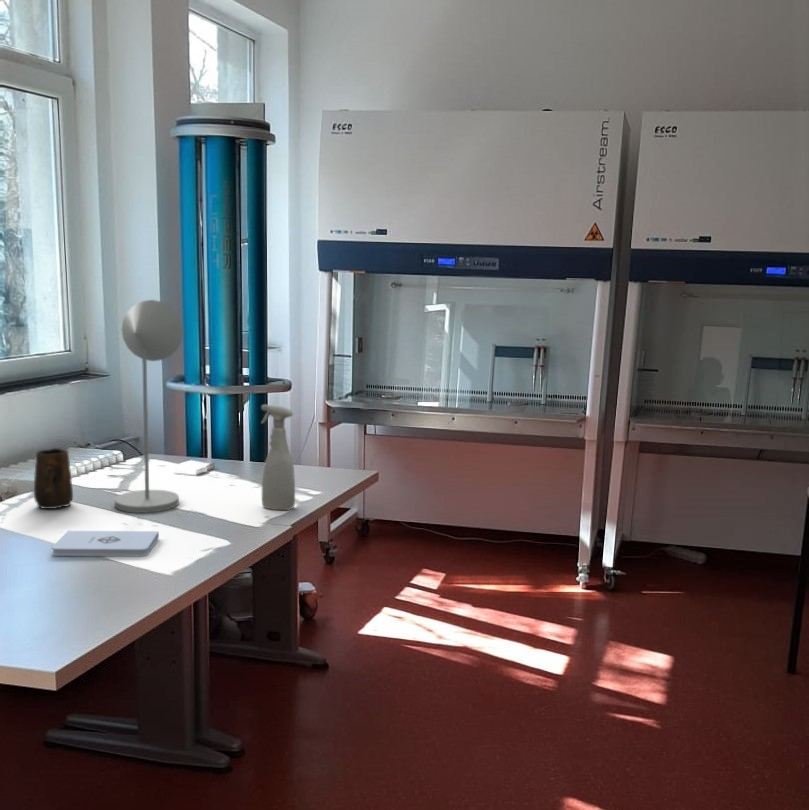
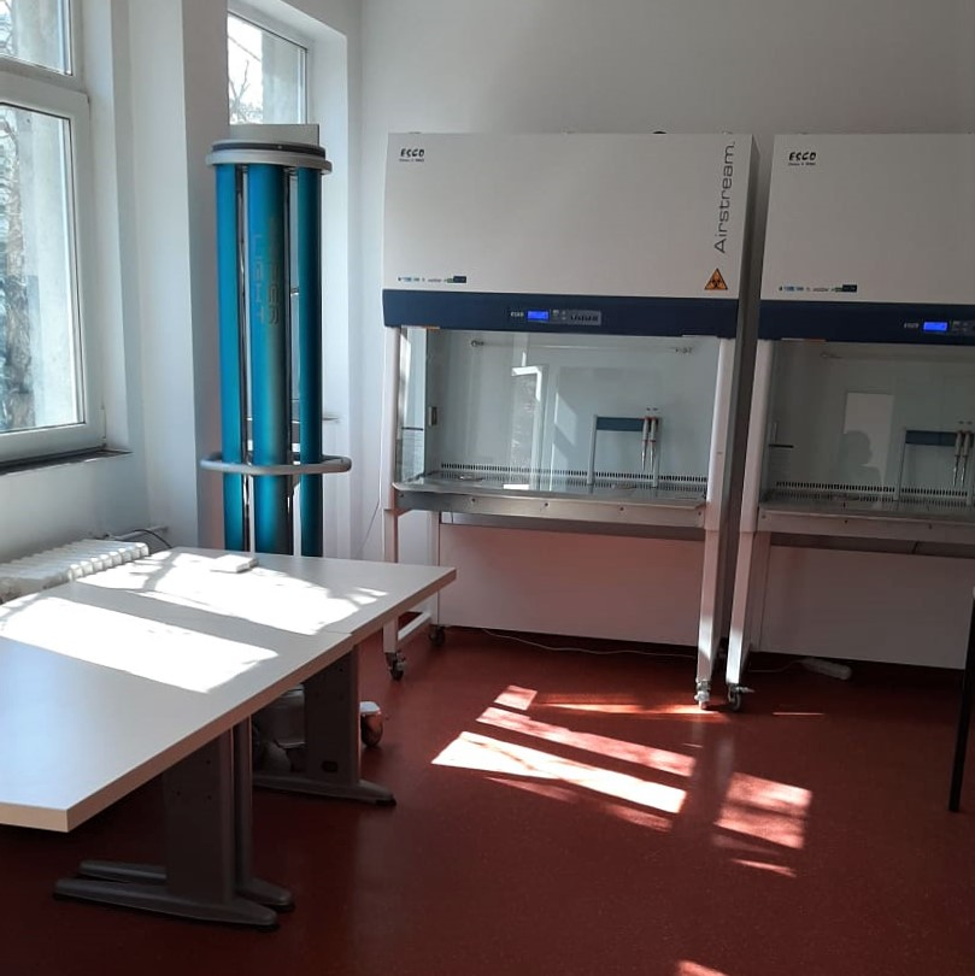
- notepad (106, 543)
- mug (52, 479)
- spray bottle (278, 456)
- desk lamp (145, 404)
